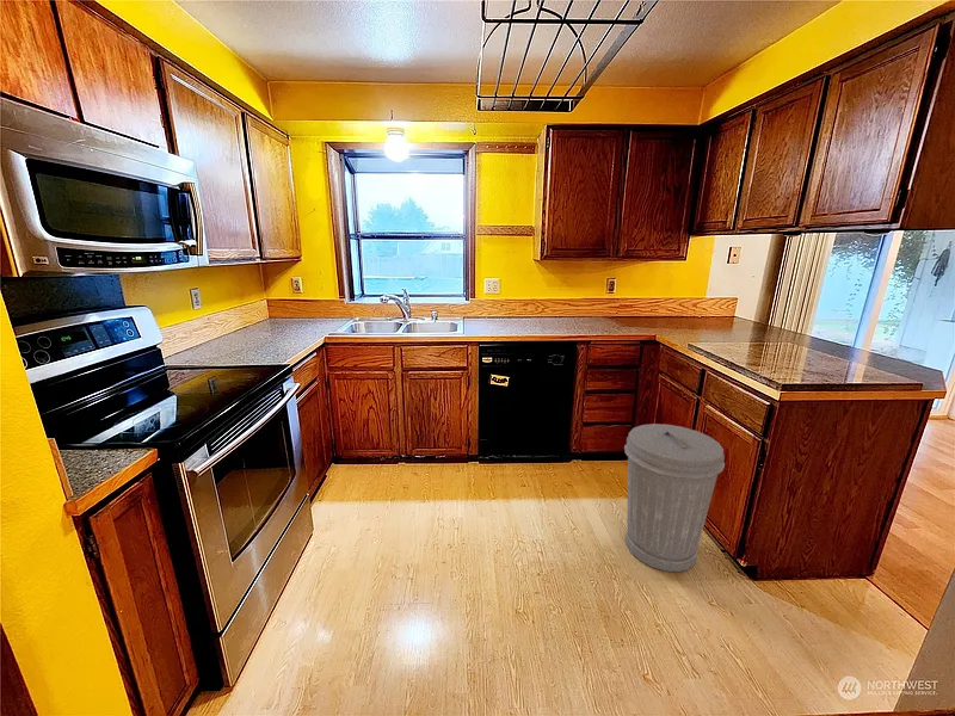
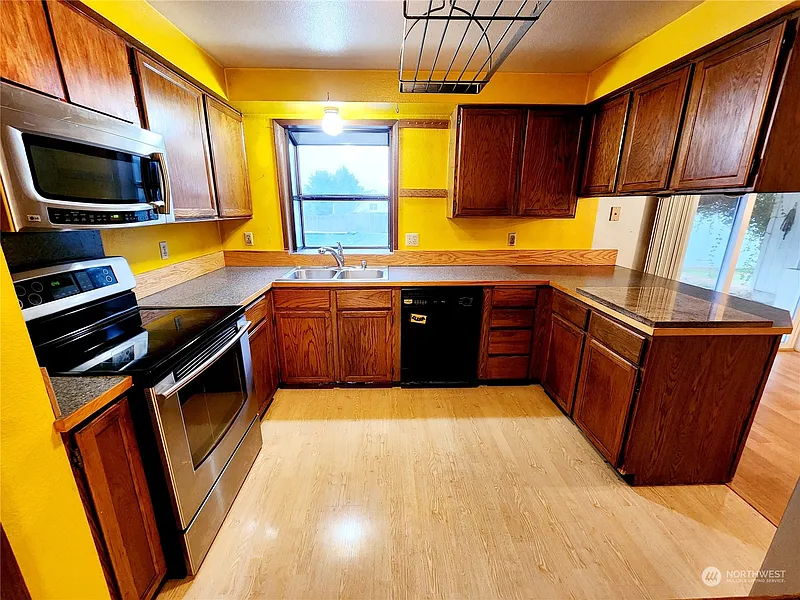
- trash can (666, 493)
